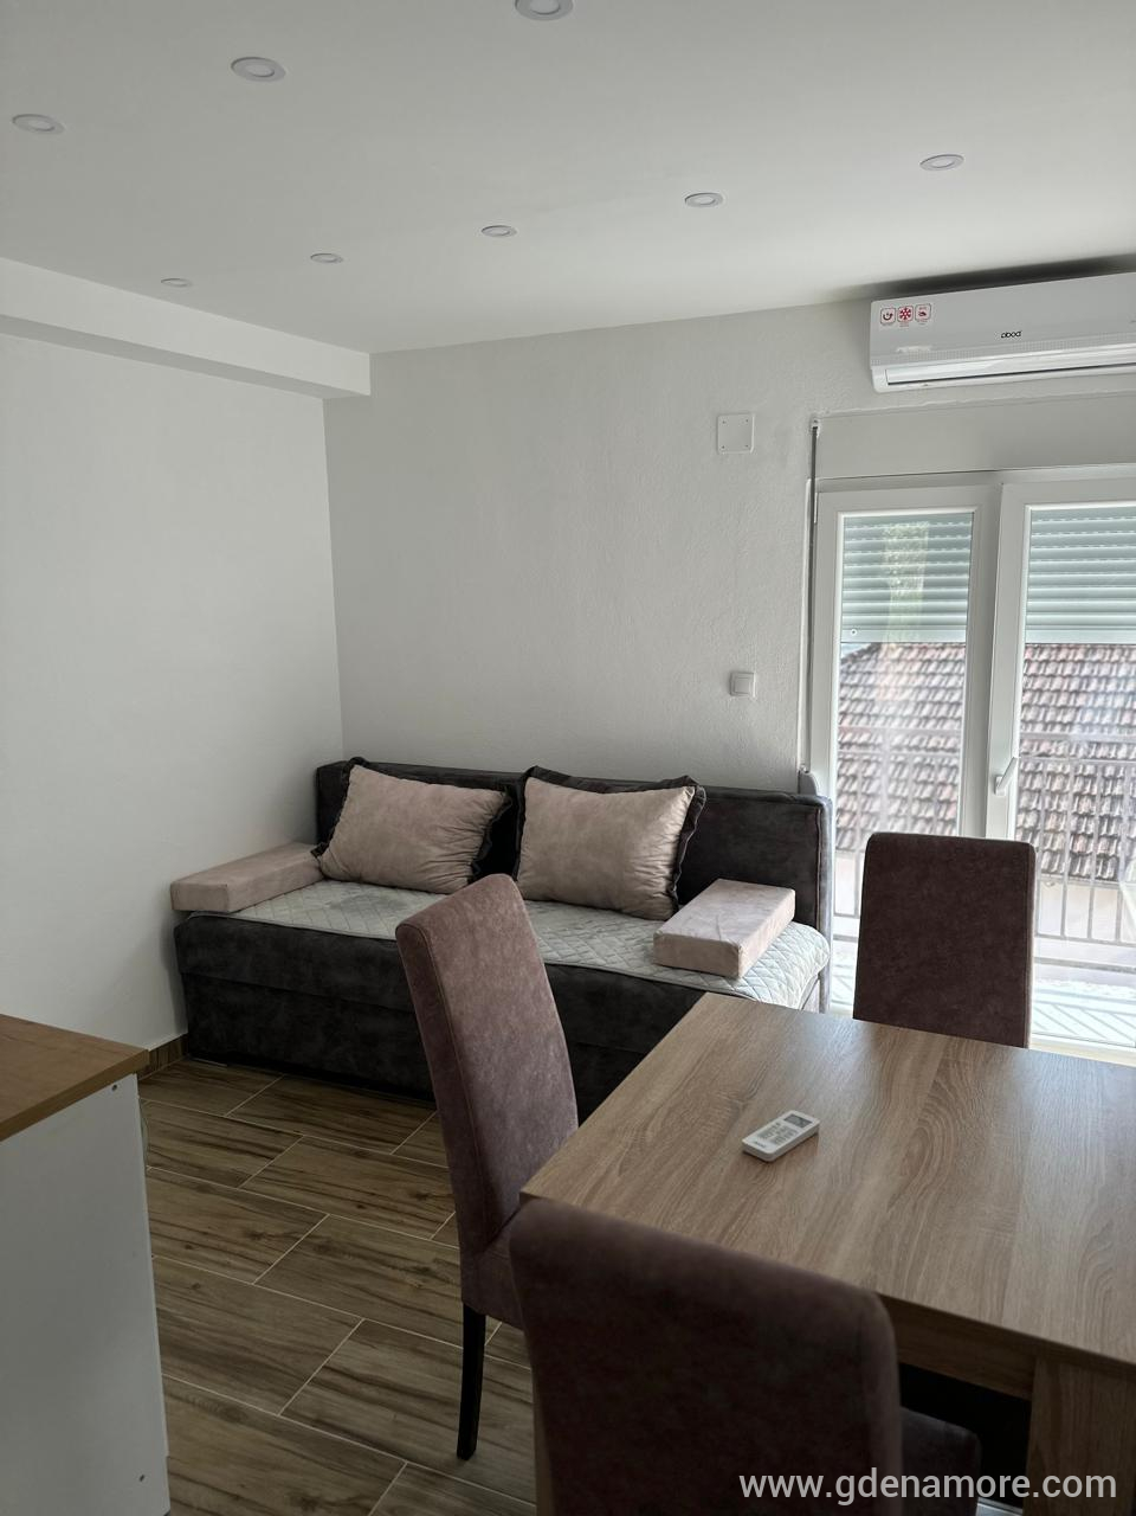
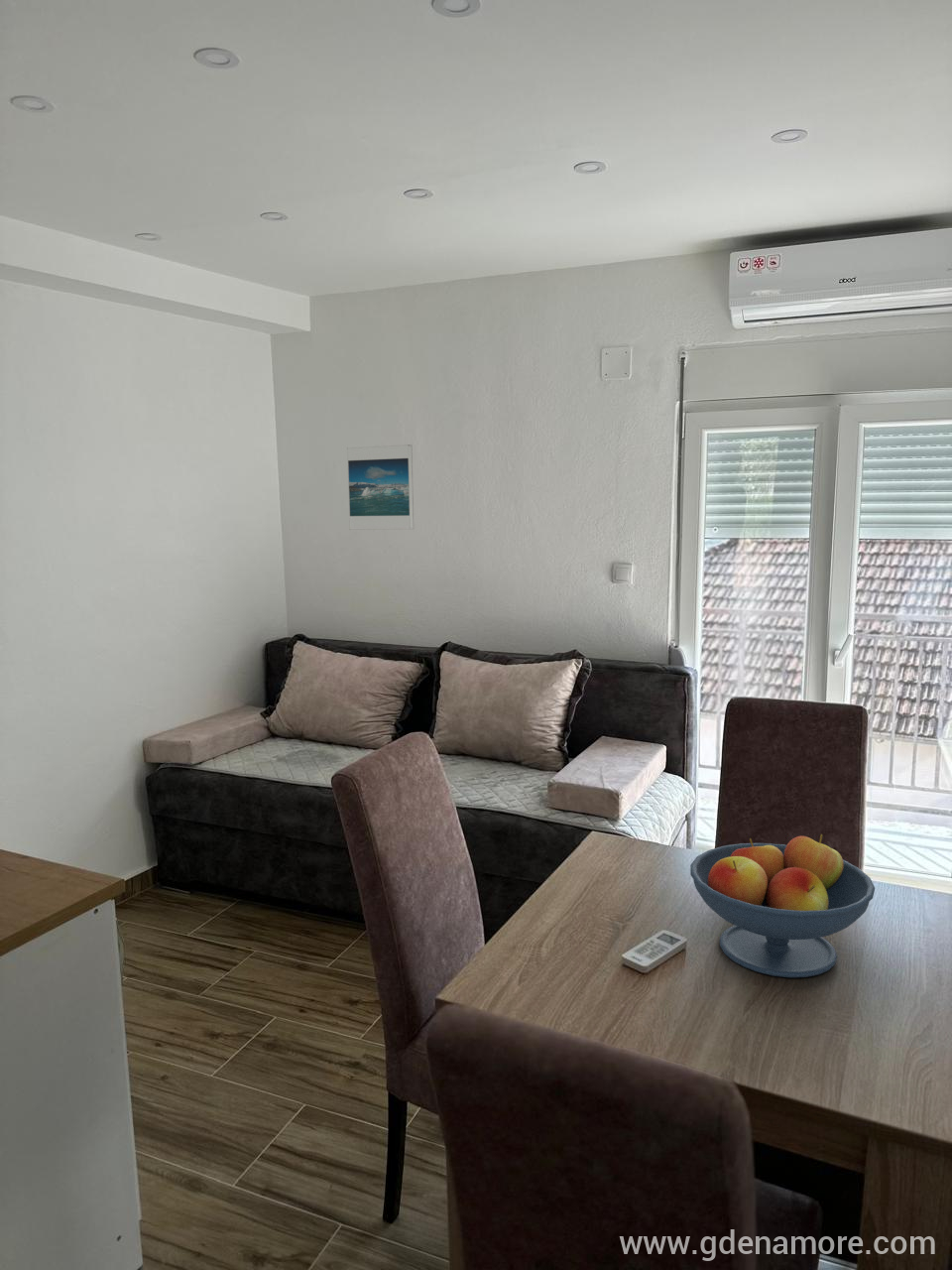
+ fruit bowl (778, 899)
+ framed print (380, 487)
